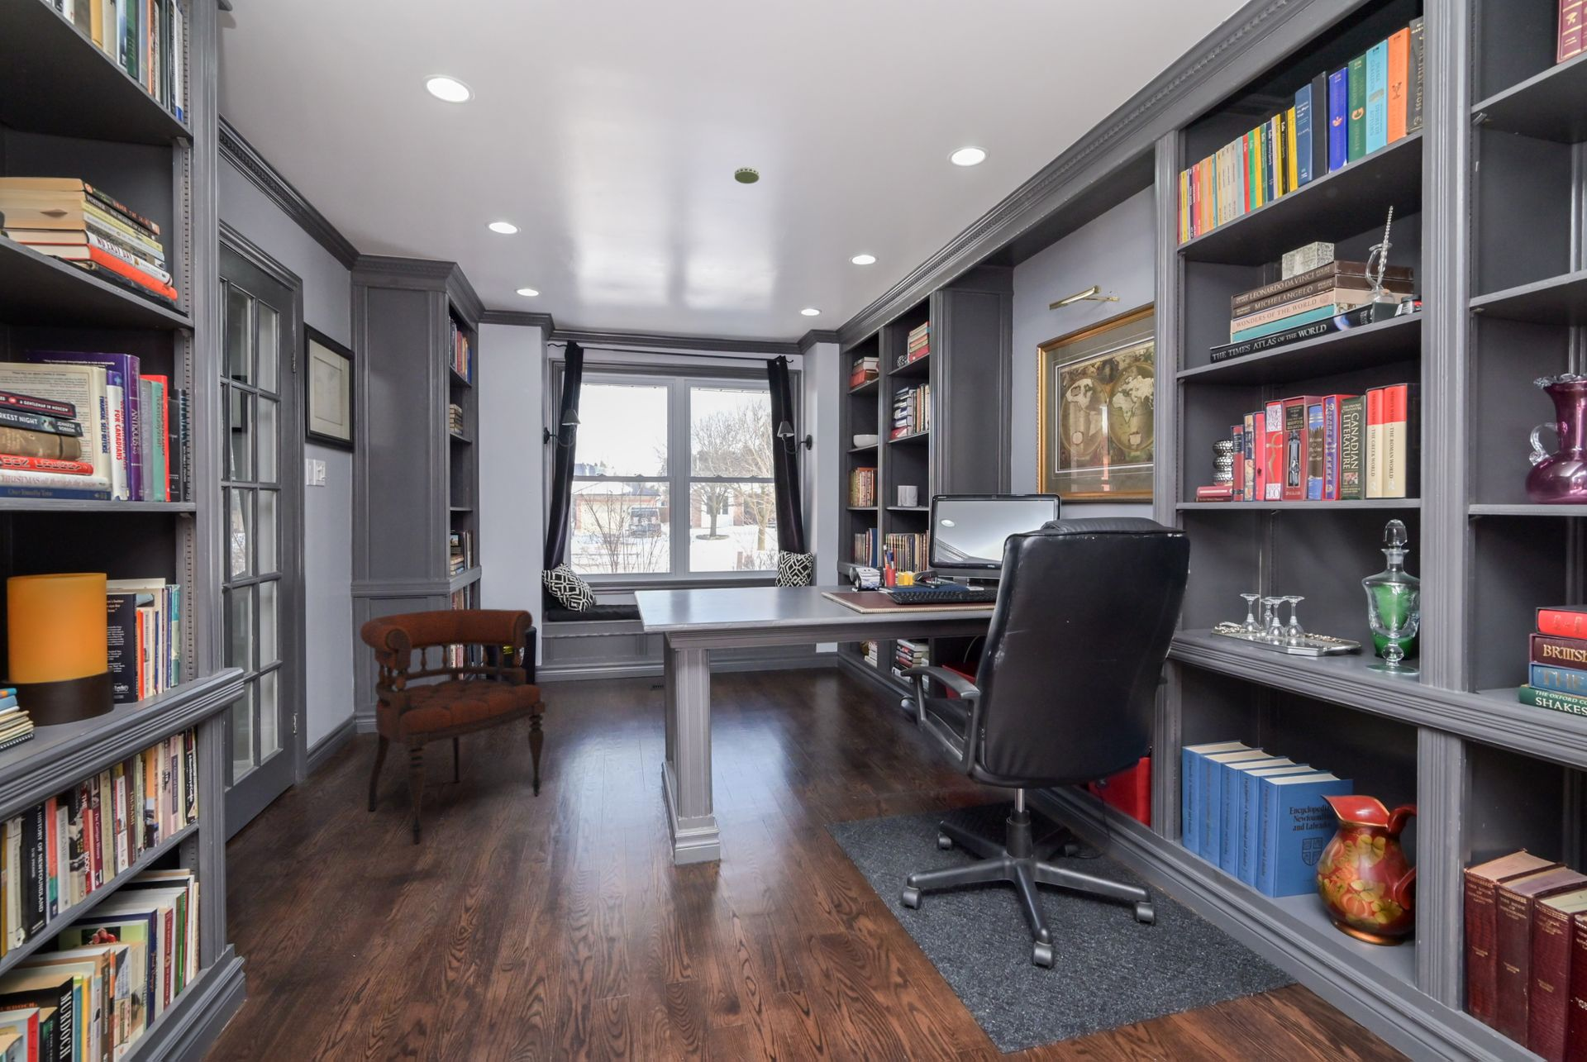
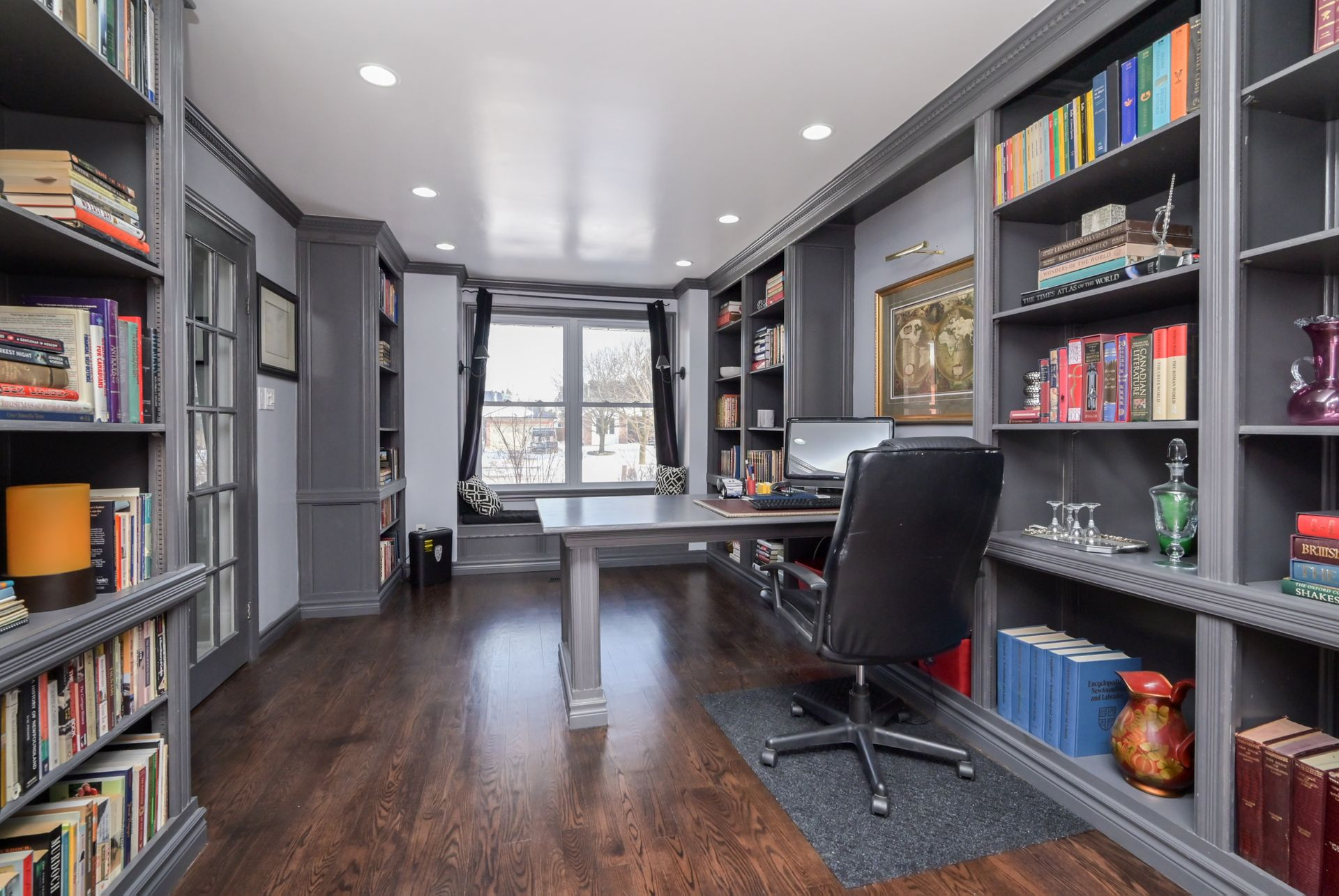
- armchair (444, 710)
- smoke detector (747, 174)
